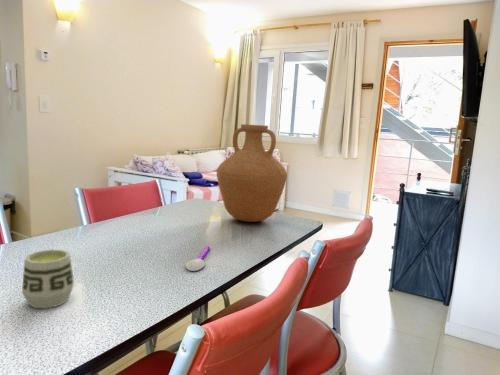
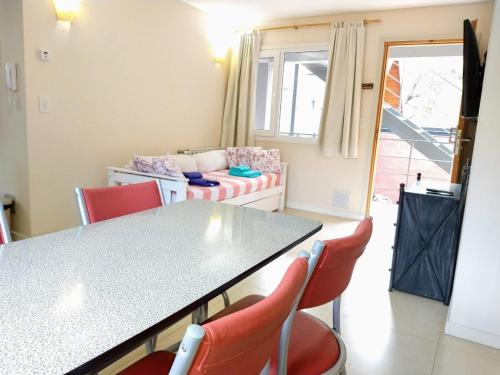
- cup (48, 278)
- spoon (200, 256)
- vase (252, 173)
